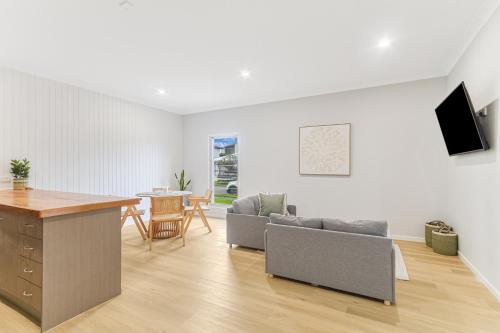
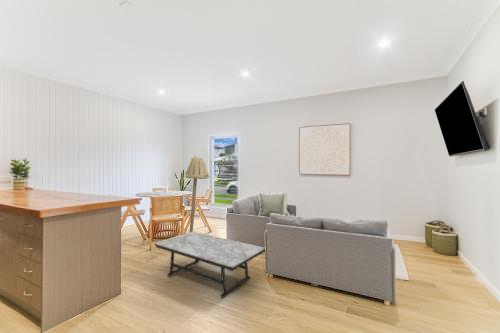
+ floor lamp (194, 202)
+ coffee table (208, 261)
